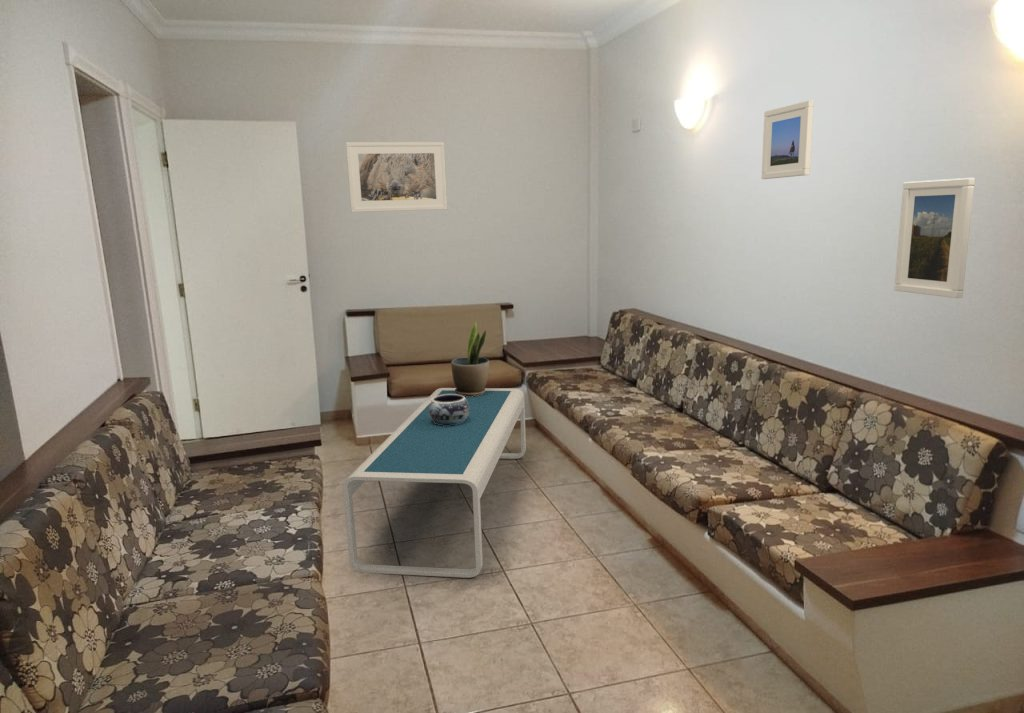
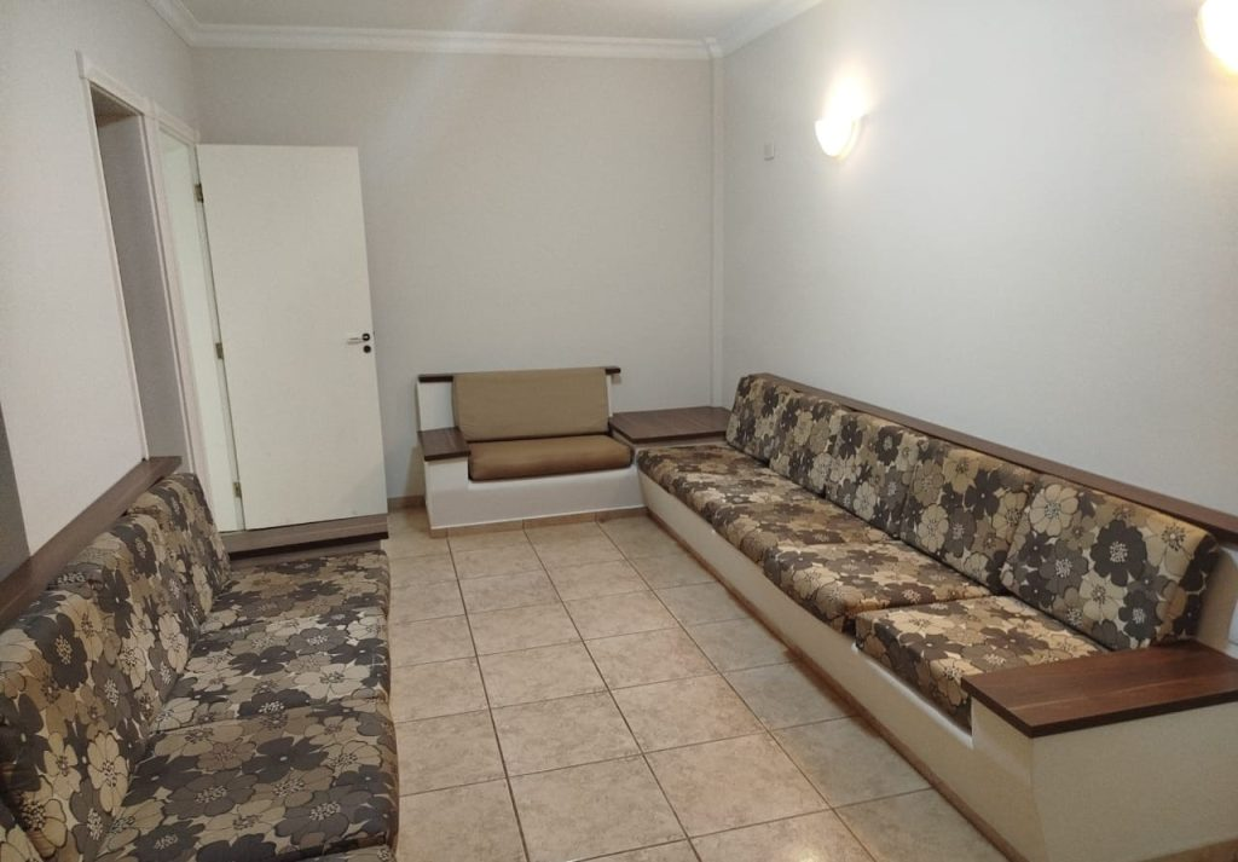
- coffee table (452, 464)
- potted plant (470, 359)
- decorative bowl (449, 409)
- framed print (397, 176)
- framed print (931, 238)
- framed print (786, 142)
